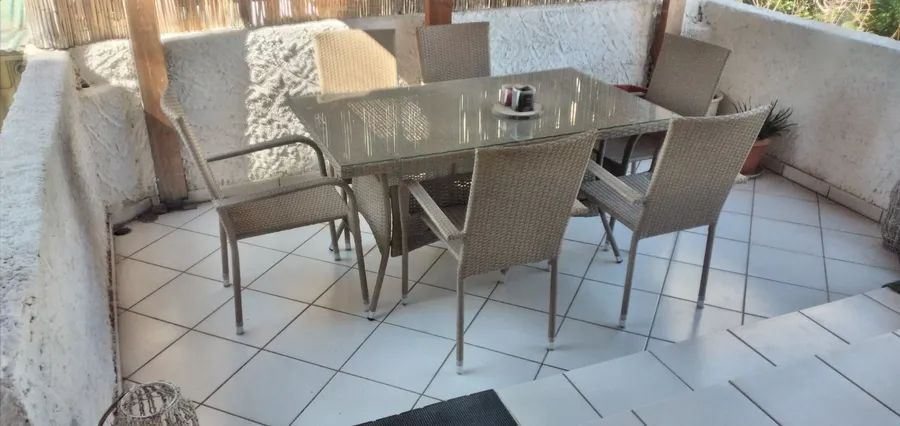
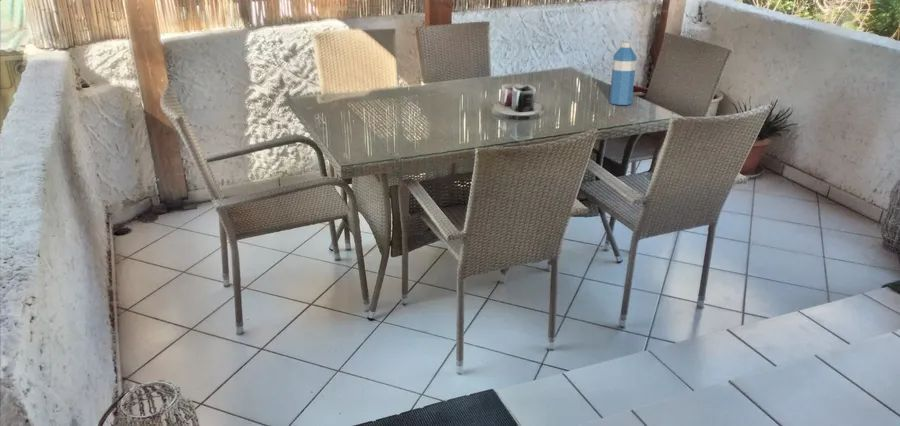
+ water bottle (623, 72)
